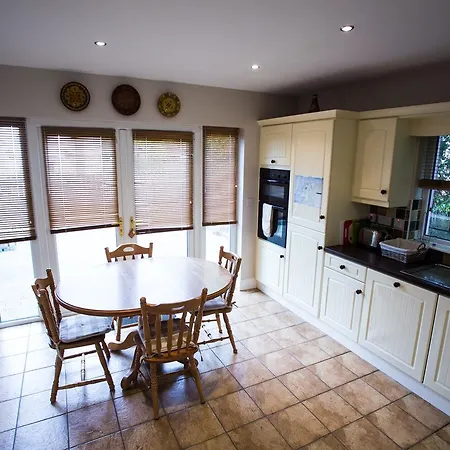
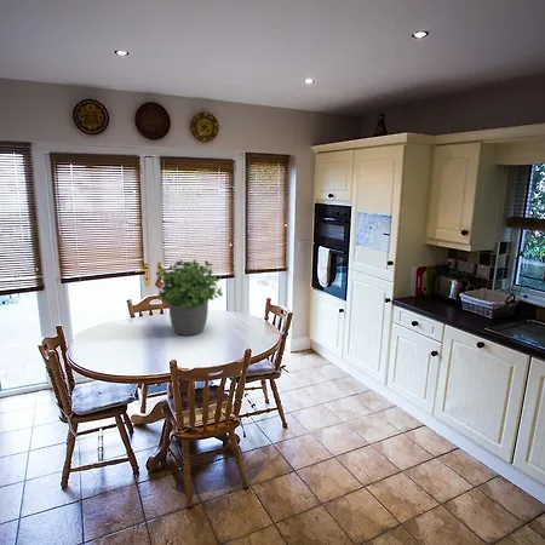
+ potted plant (189, 294)
